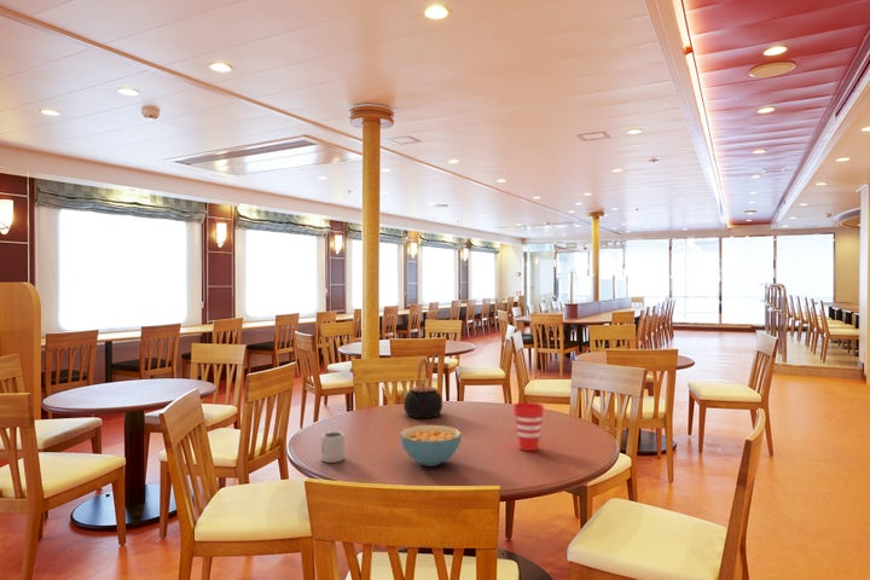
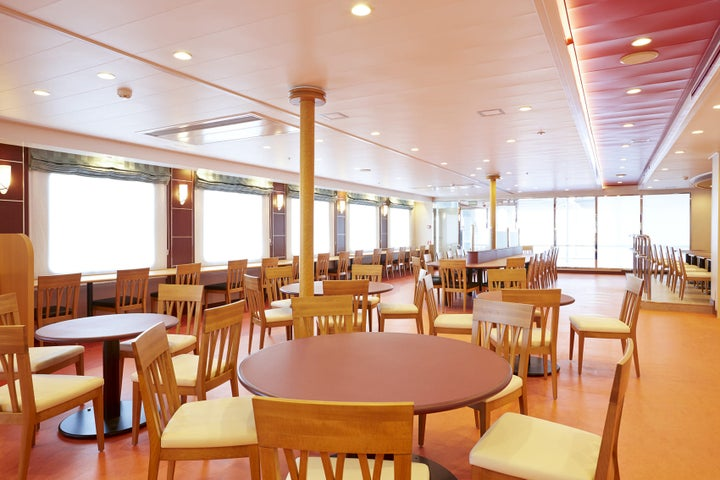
- cereal bowl (430, 447)
- cup (528, 427)
- teapot (422, 387)
- cup (334, 445)
